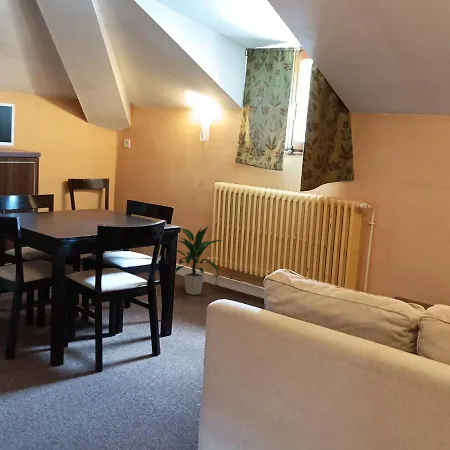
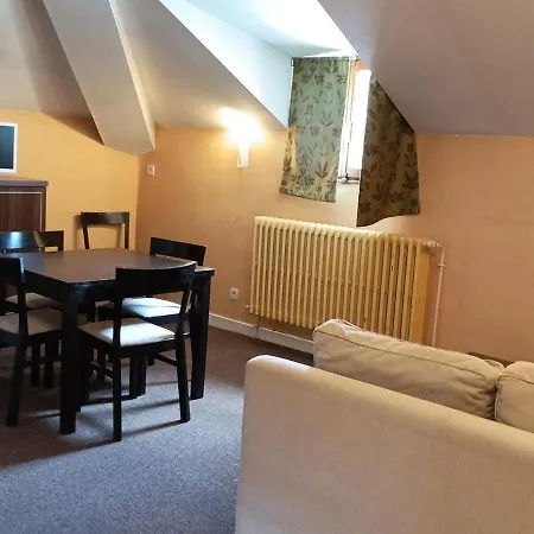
- indoor plant (192, 258)
